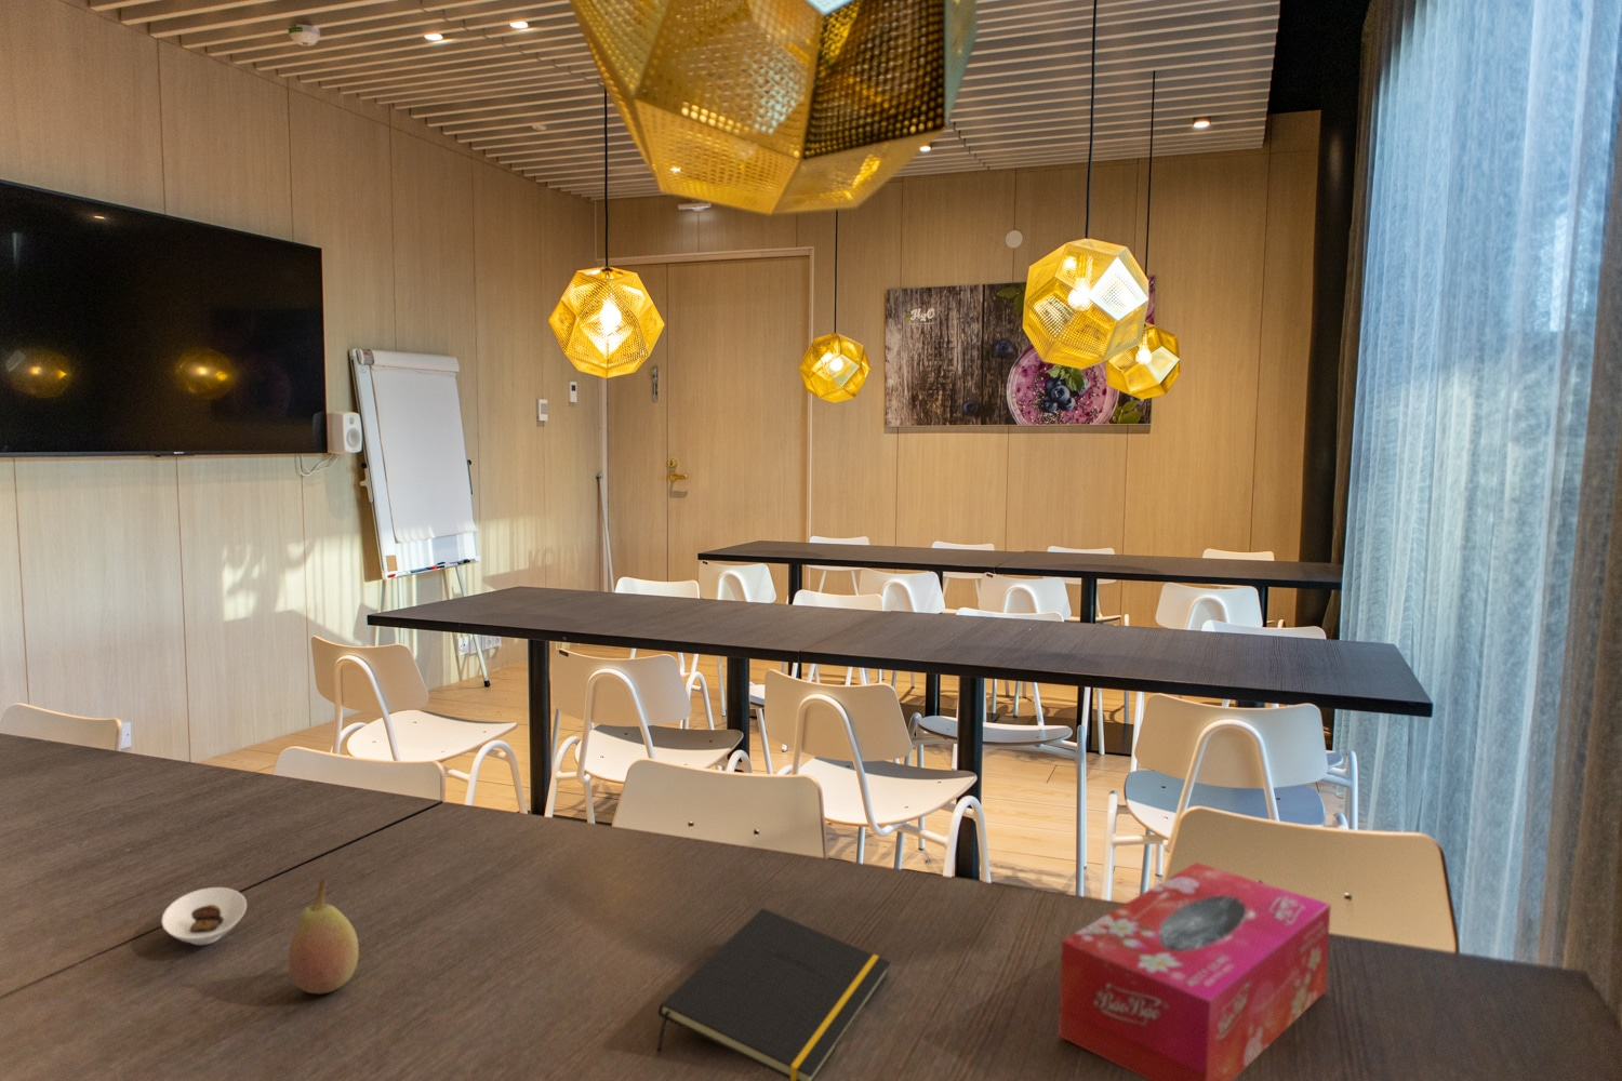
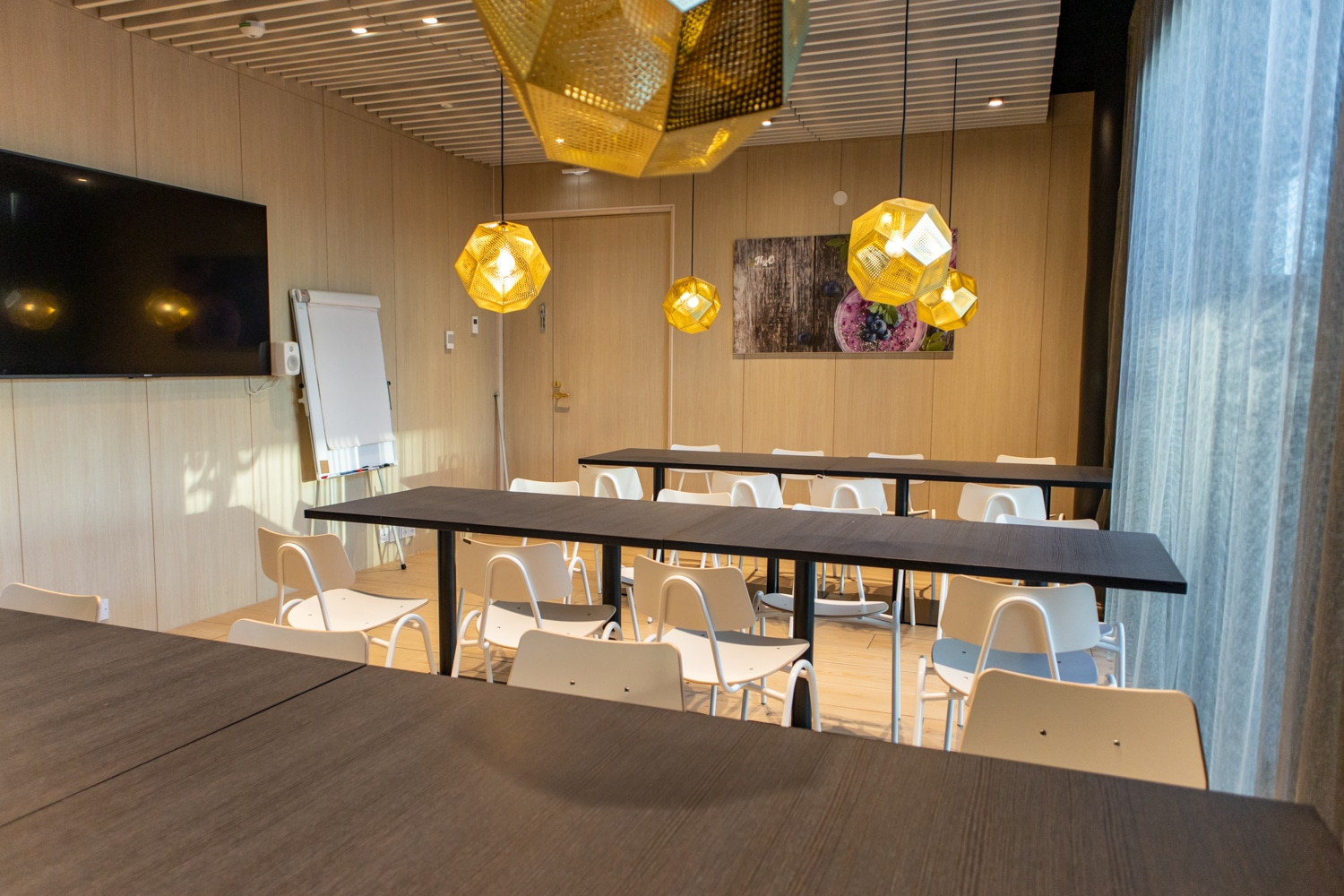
- fruit (322, 934)
- saucer (204, 919)
- tissue box (1200, 968)
- notepad (782, 987)
